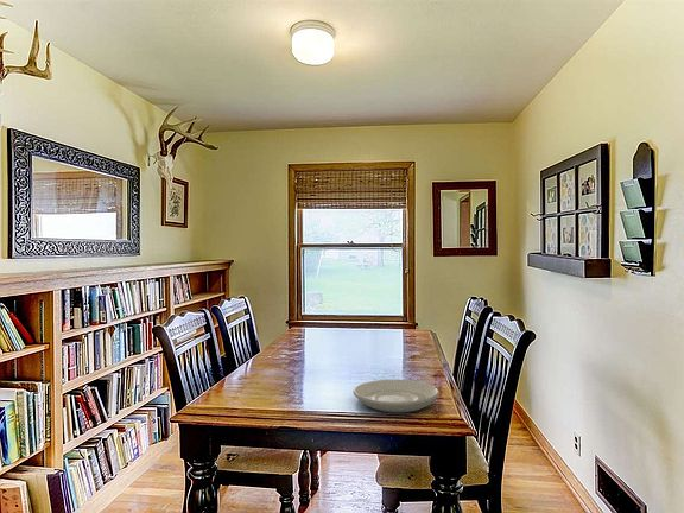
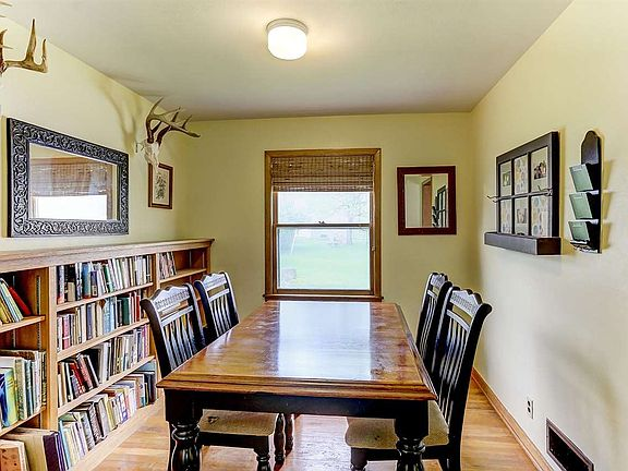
- plate (395, 397)
